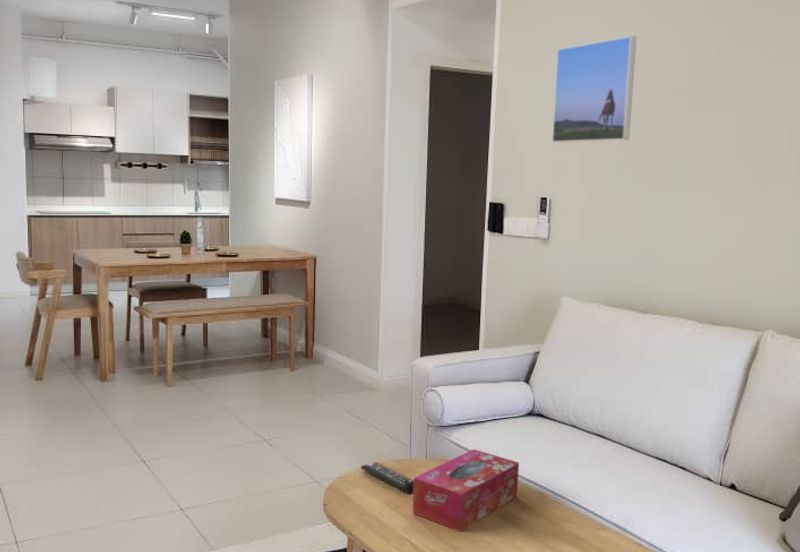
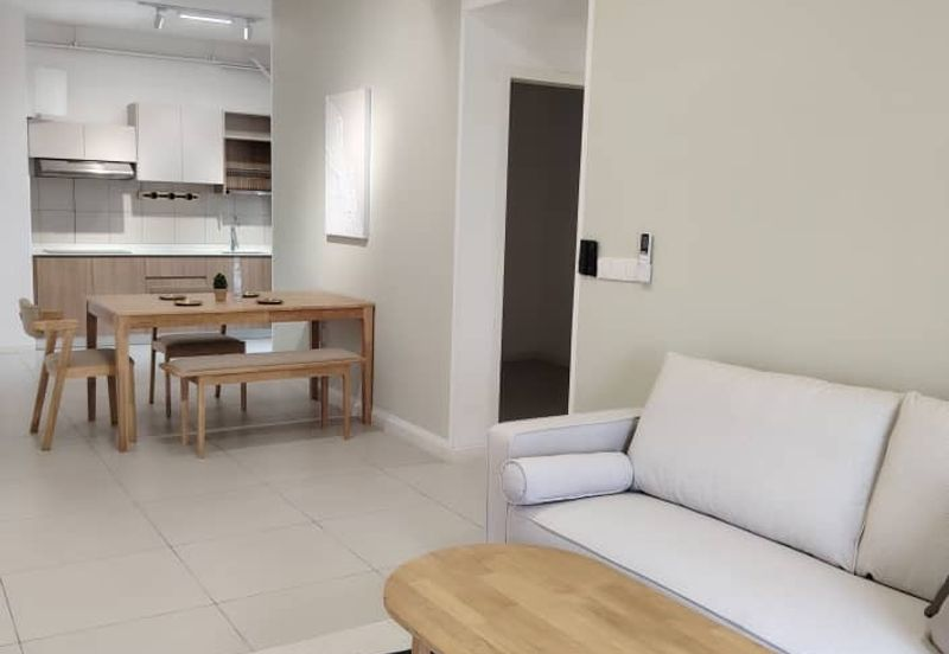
- tissue box (467, 487)
- remote control (388, 476)
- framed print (591, 92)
